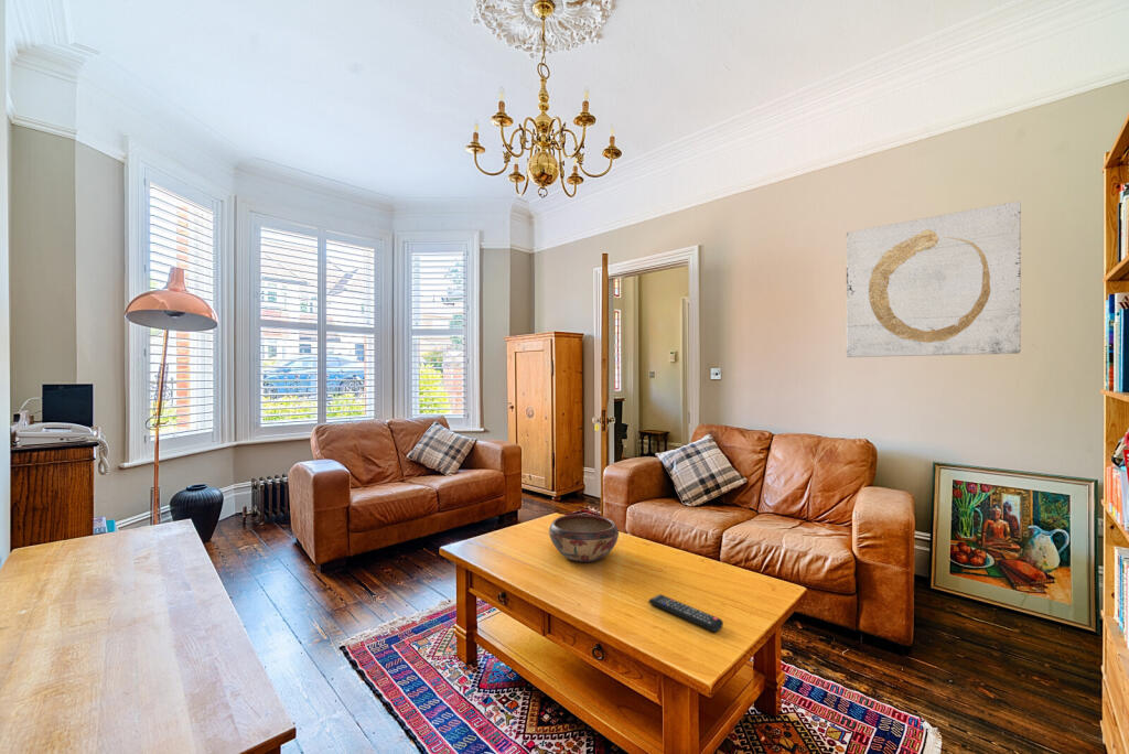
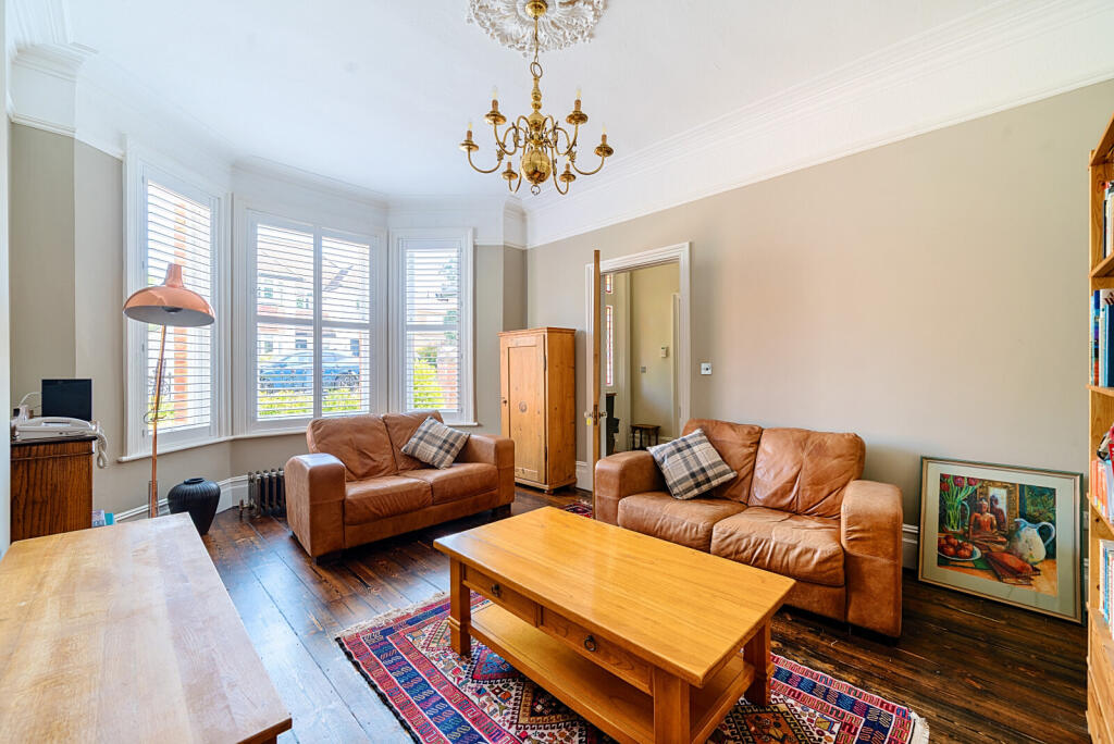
- wall art (925, 287)
- decorative bowl (583, 538)
- remote control (684, 612)
